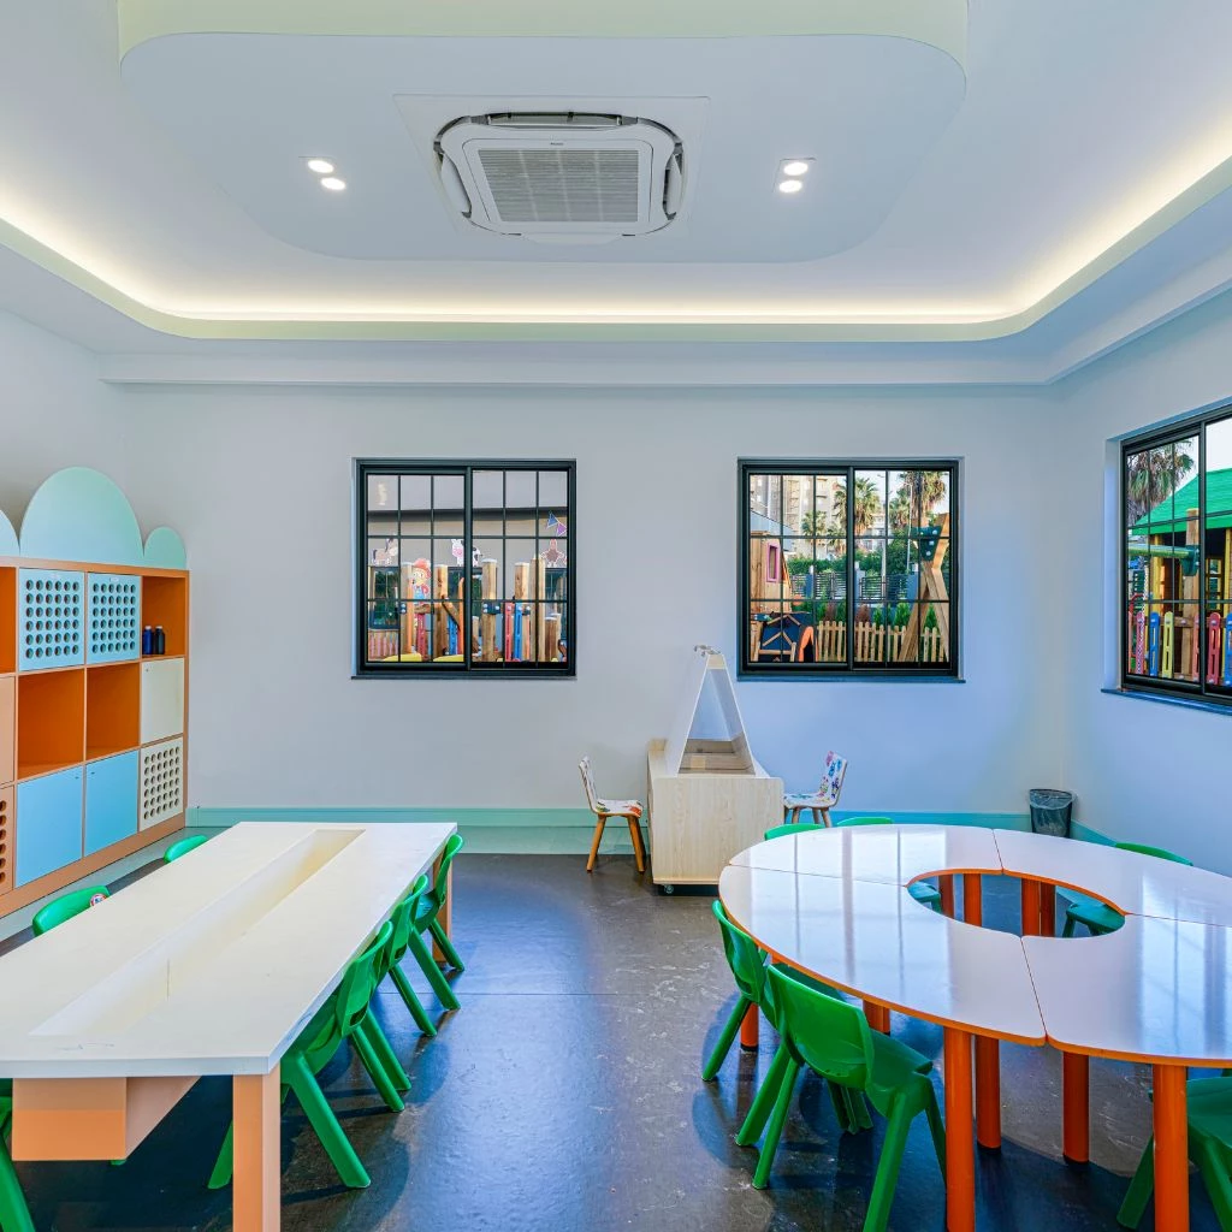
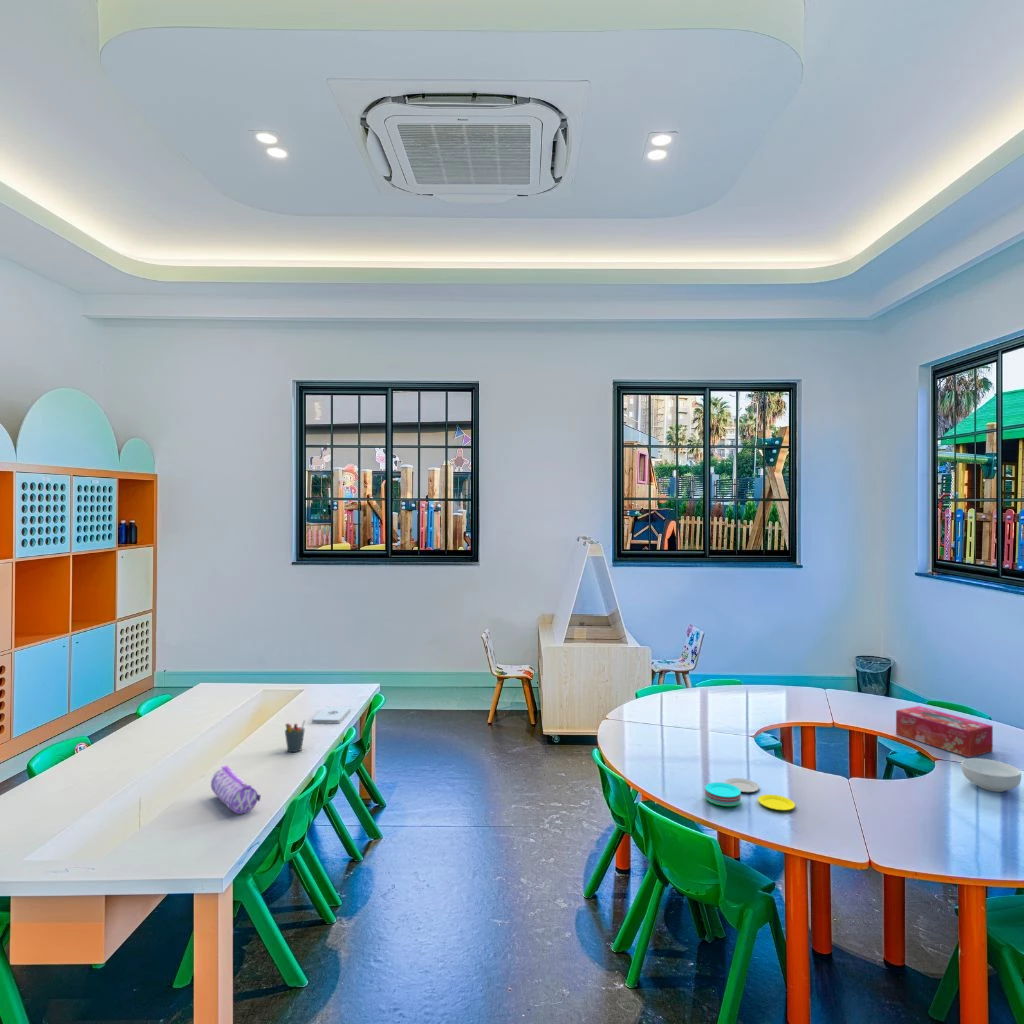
+ pencil case (233, 789)
+ notepad (332, 714)
+ tissue box (942, 730)
+ plate (744, 789)
+ pen holder (294, 734)
+ cereal bowl (990, 776)
